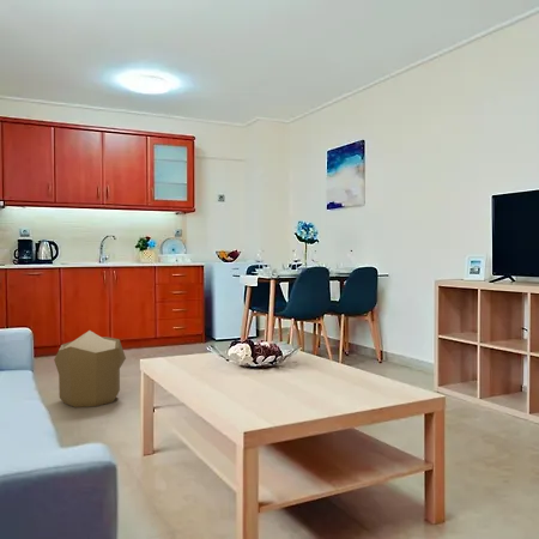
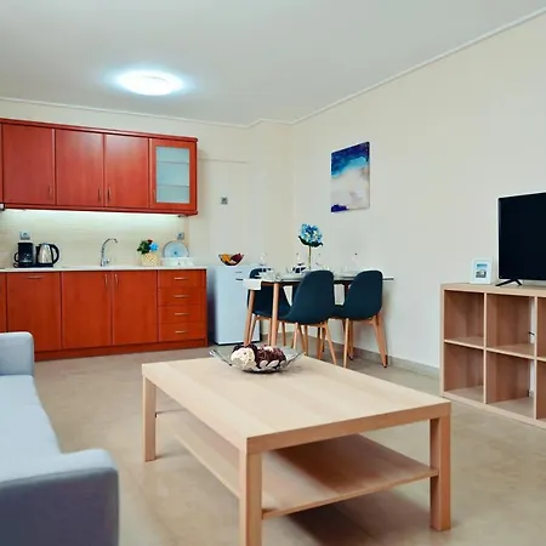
- pouf (90, 365)
